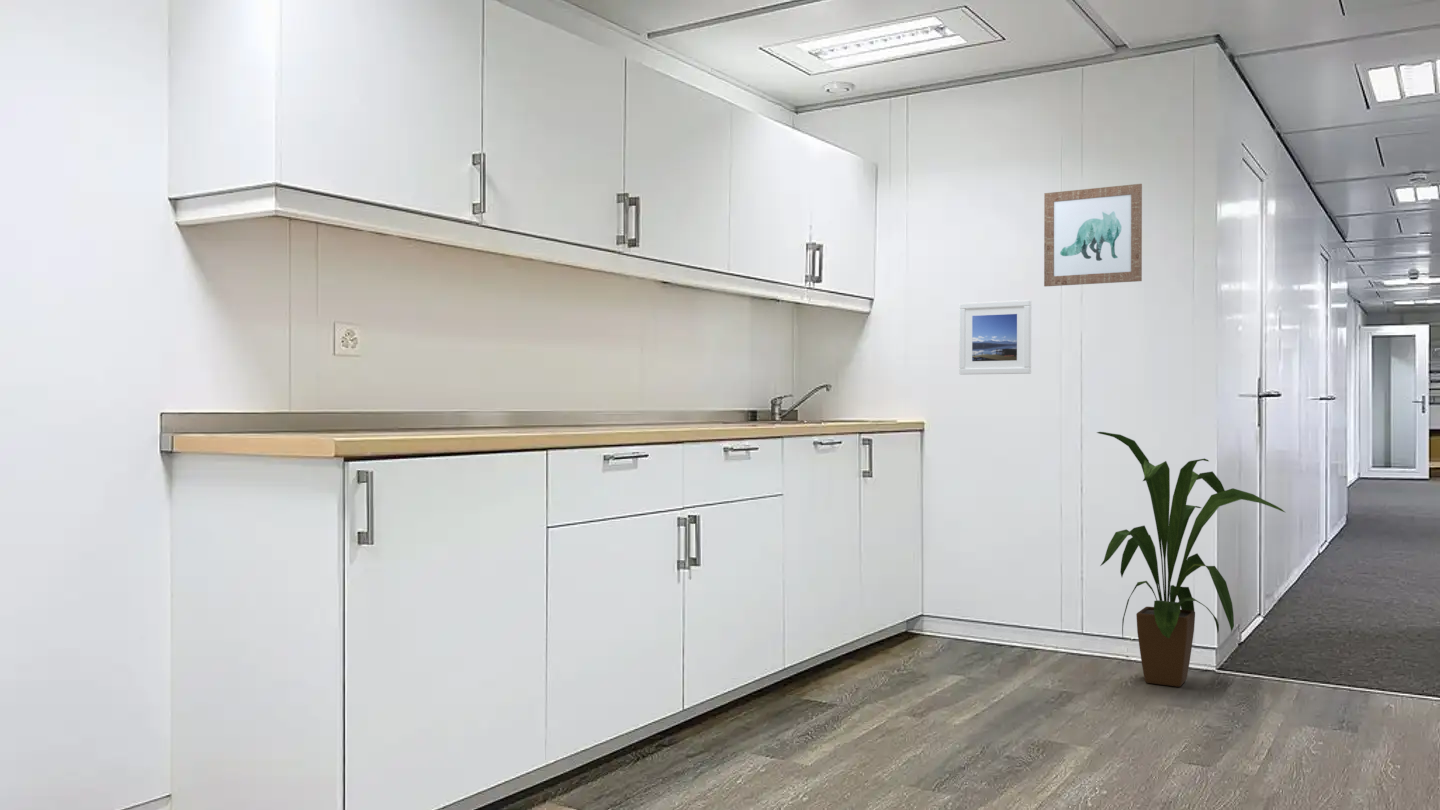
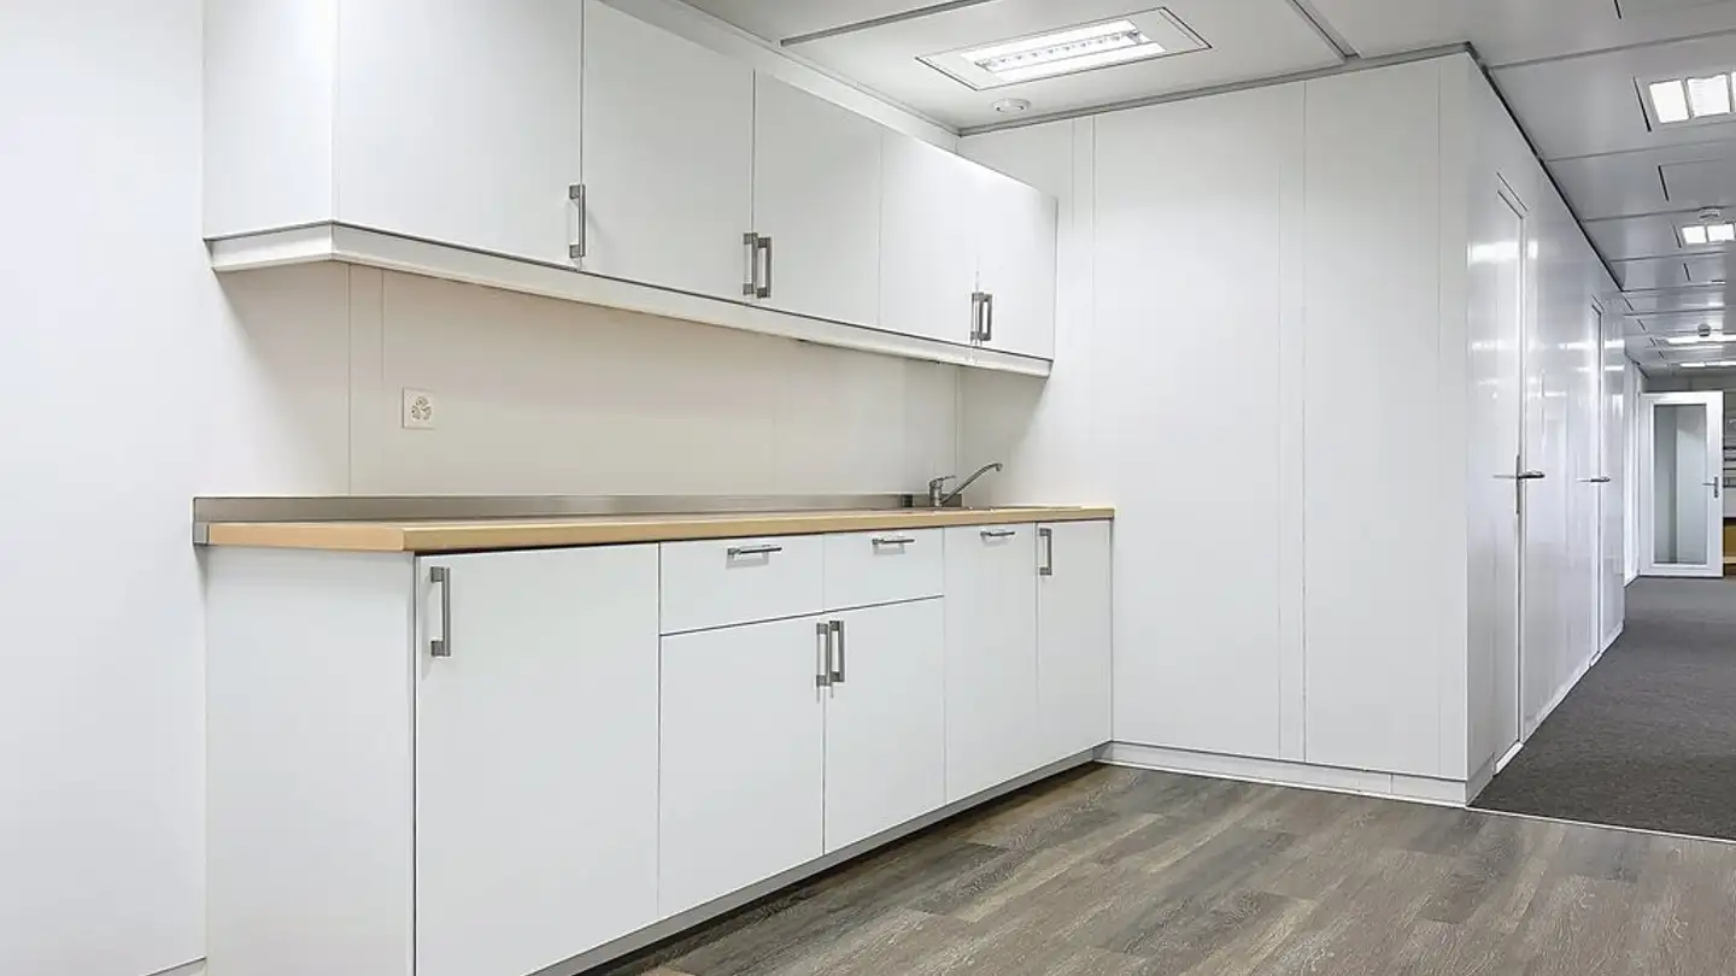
- wall art (1092, 236)
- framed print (994, 337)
- house plant (1188, 558)
